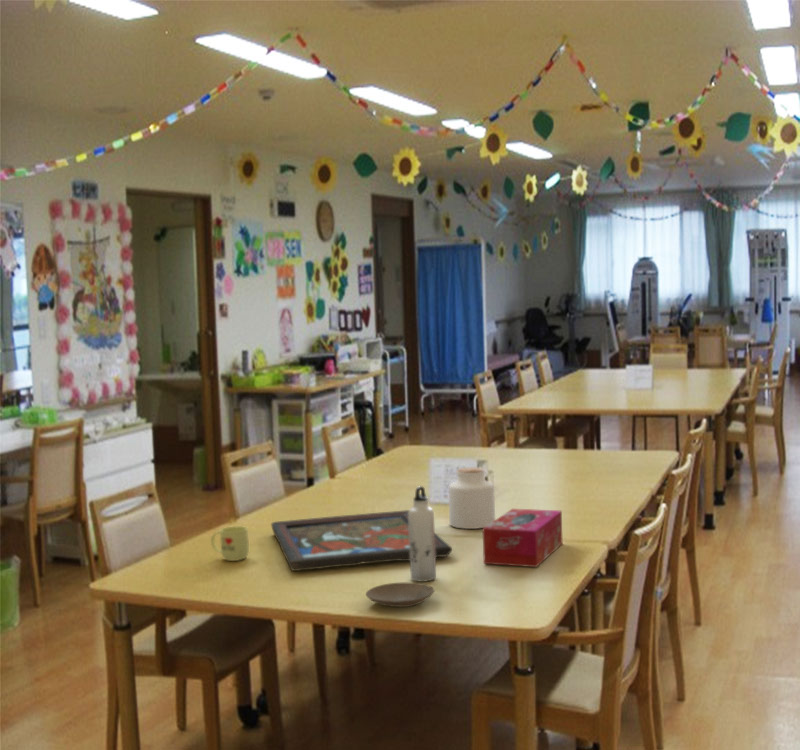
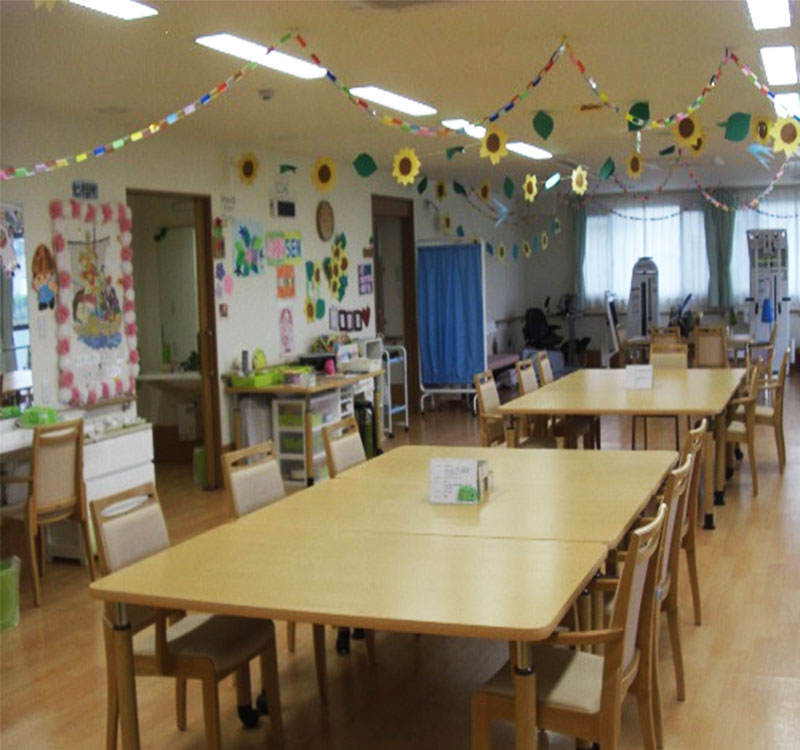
- jar (473, 496)
- plate (400, 596)
- tissue box (523, 536)
- water bottle (421, 532)
- mug (228, 543)
- framed painting (356, 538)
